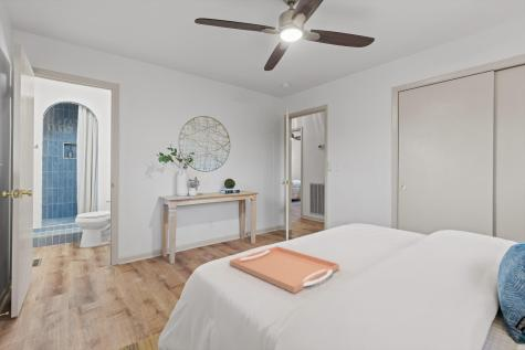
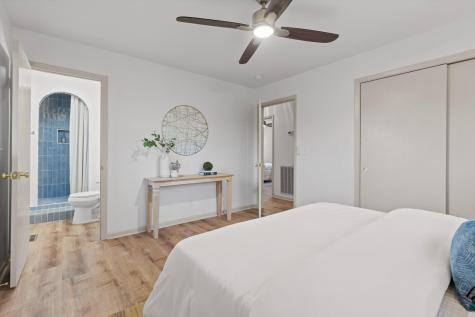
- serving tray (283, 264)
